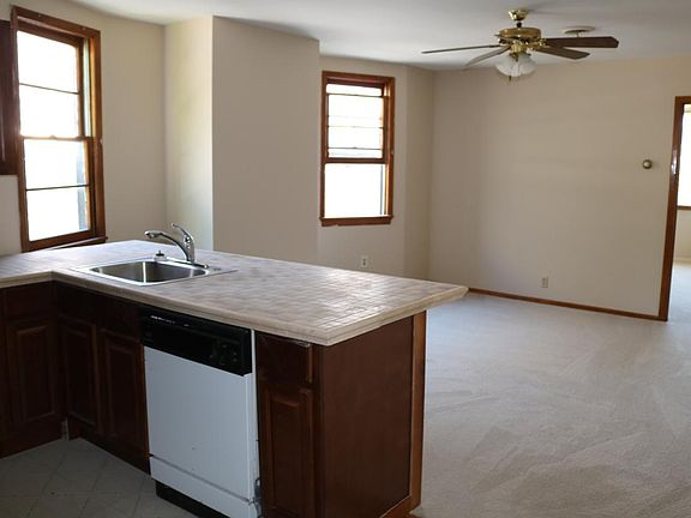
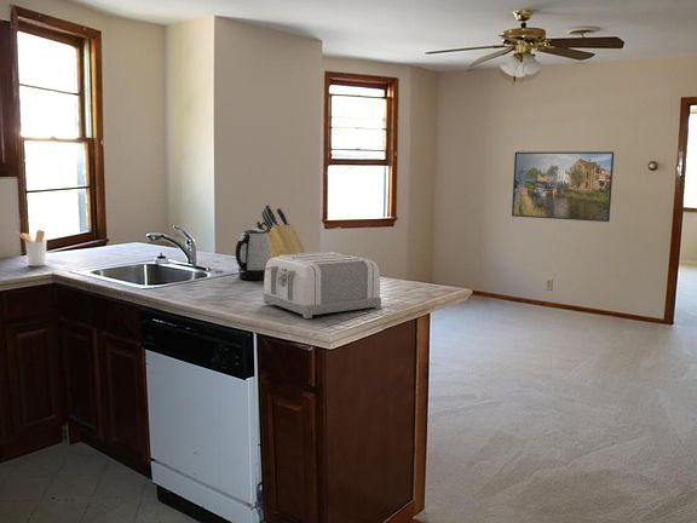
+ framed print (560, 185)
+ utensil holder (30, 247)
+ toaster (317, 281)
+ knife block (283, 237)
+ kettle (252, 253)
